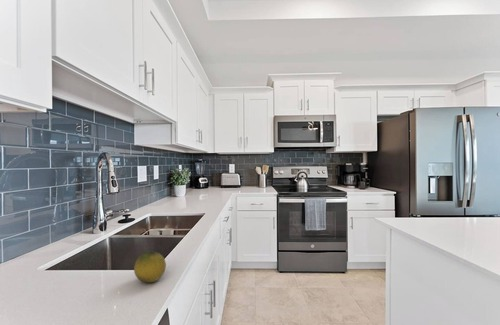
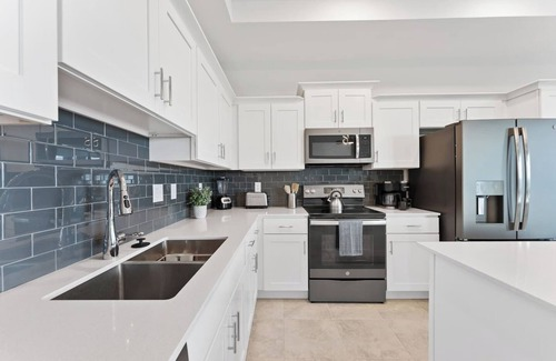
- fruit (150, 266)
